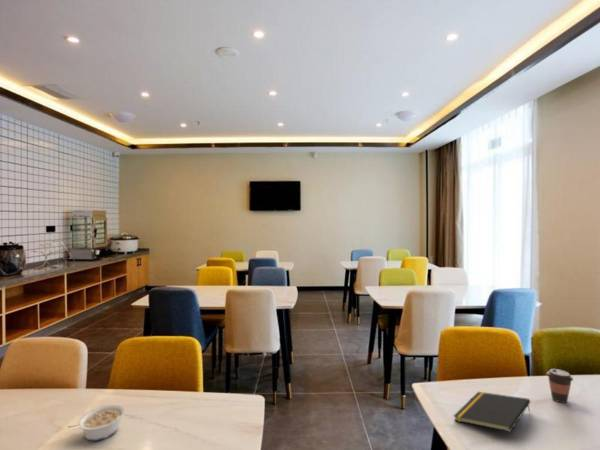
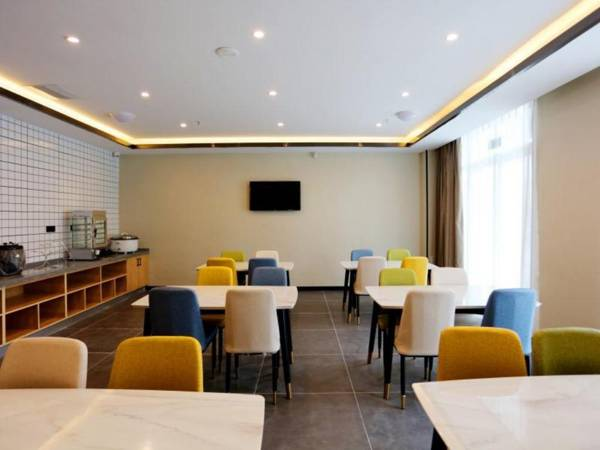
- notepad (492, 409)
- legume (101, 423)
- coffee cup (559, 386)
